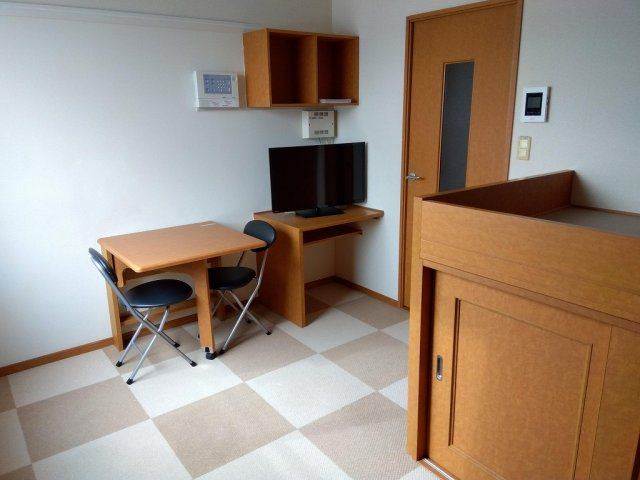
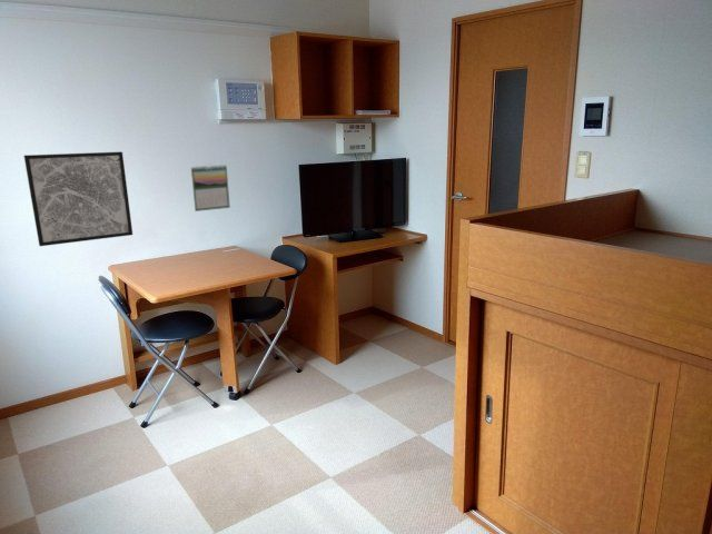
+ wall art (81, 197)
+ calendar (210, 187)
